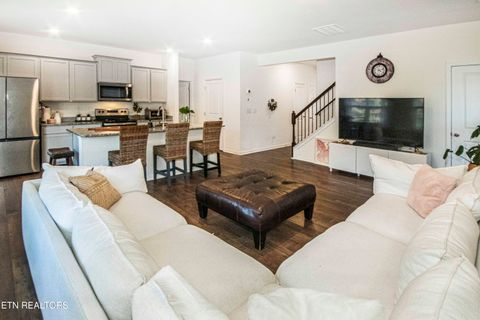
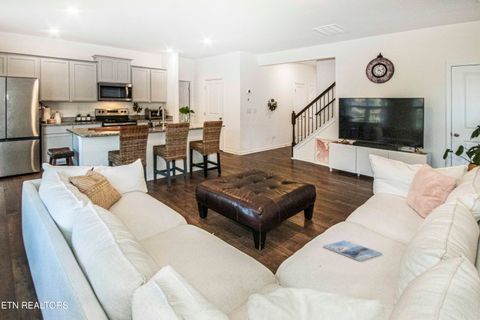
+ magazine (351, 249)
